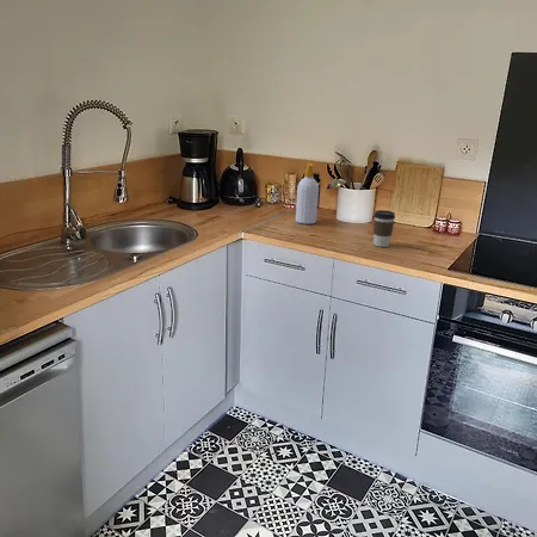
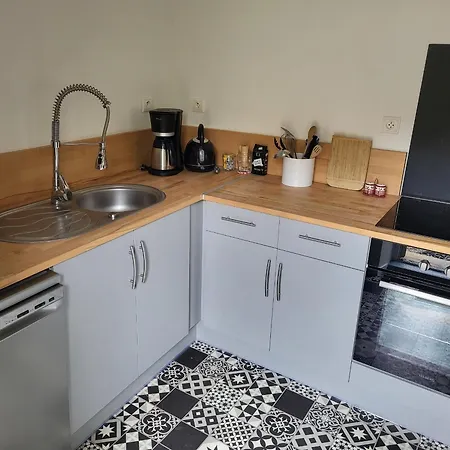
- soap bottle (308, 192)
- coffee cup (383, 228)
